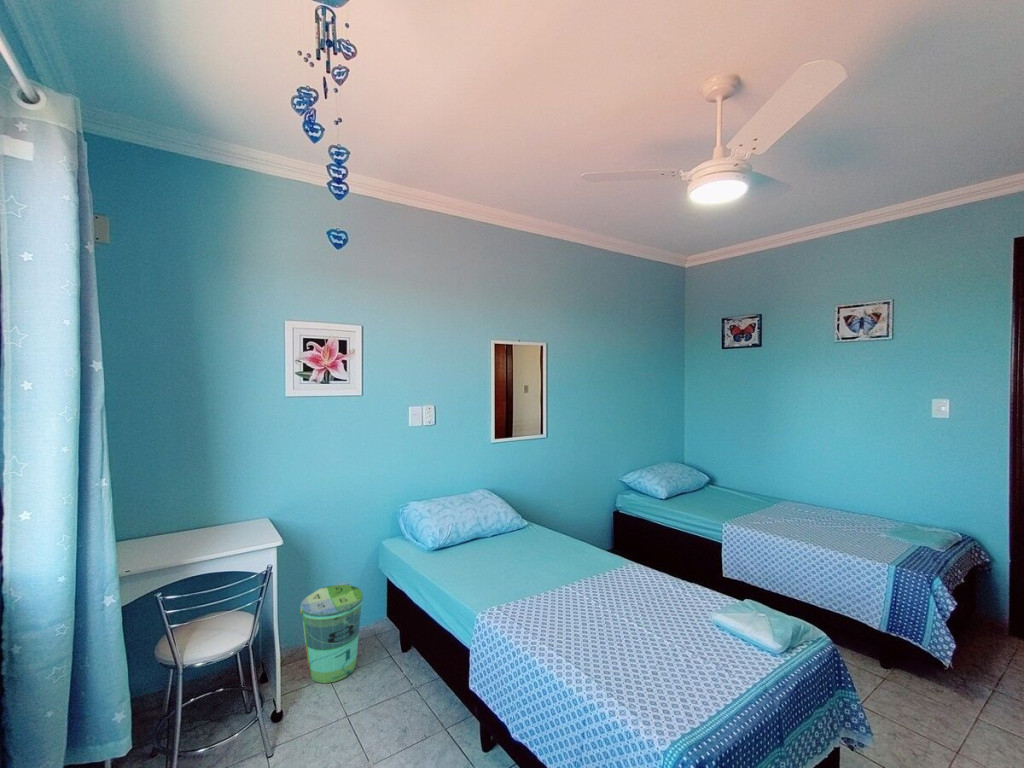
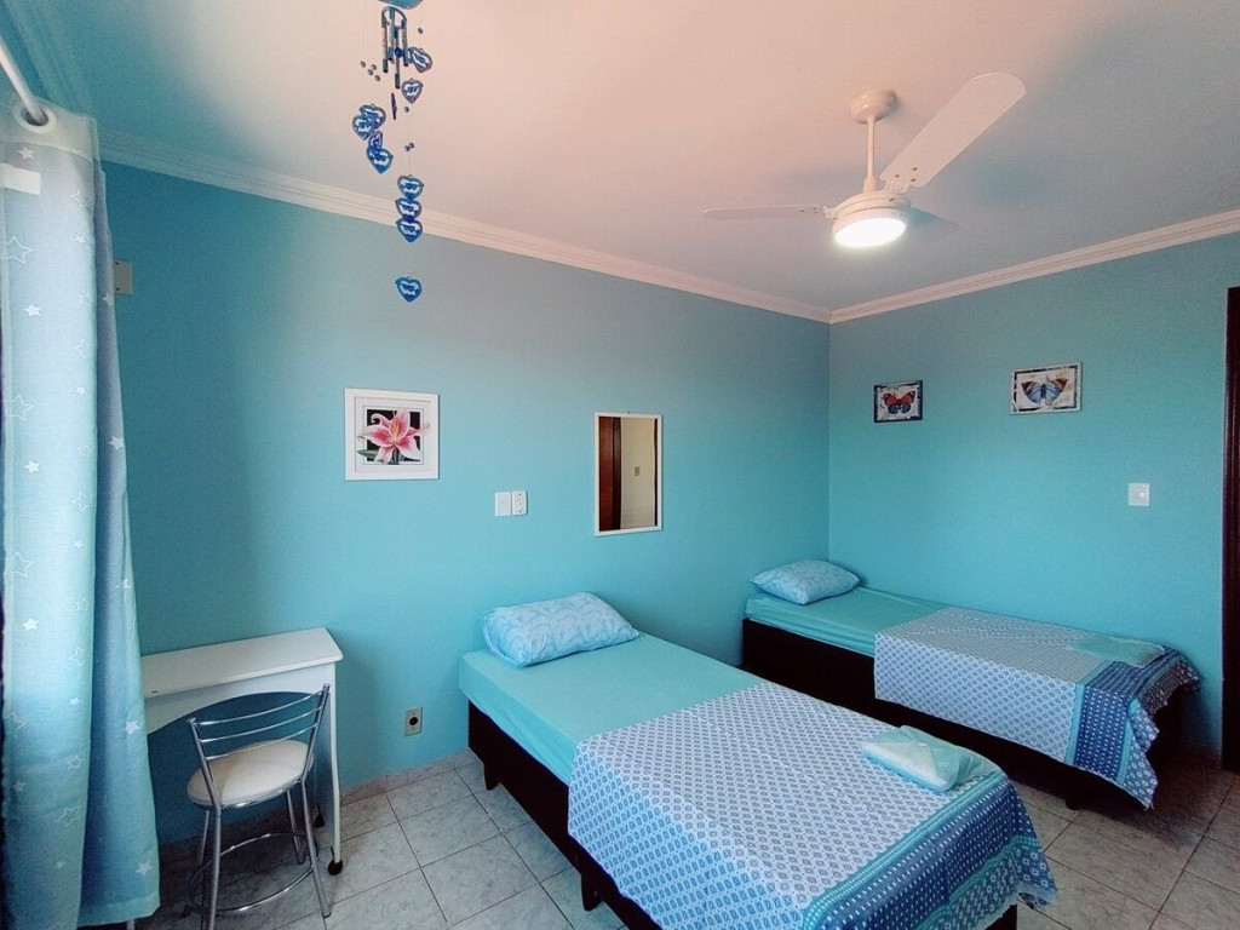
- trash can (332, 633)
